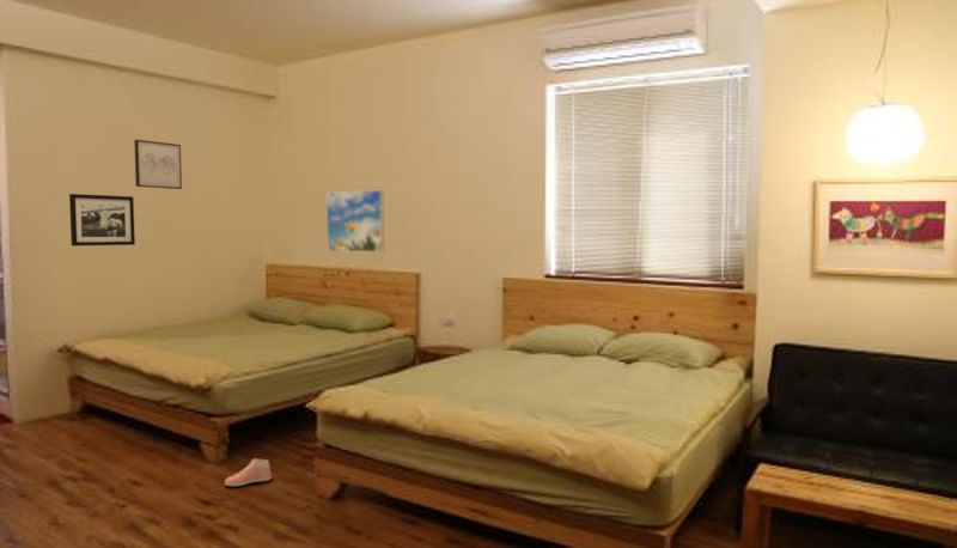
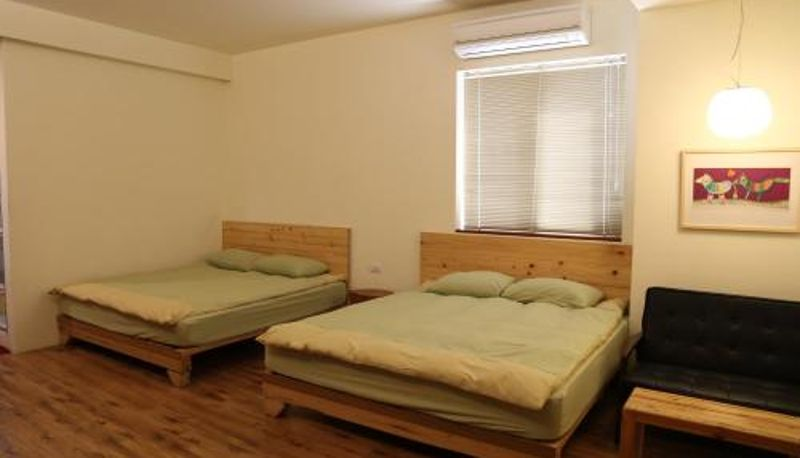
- picture frame (103, 220)
- sneaker (248, 470)
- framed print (354, 221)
- wall art (158, 165)
